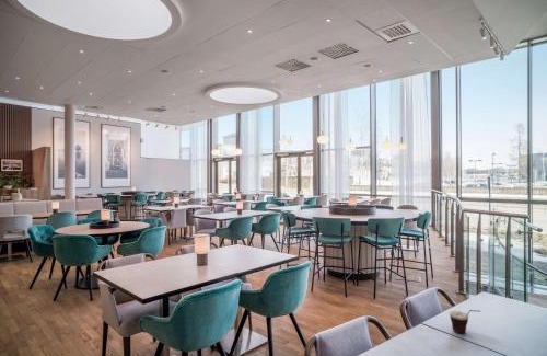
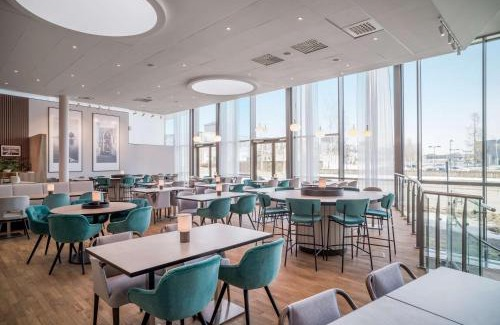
- cup (465, 319)
